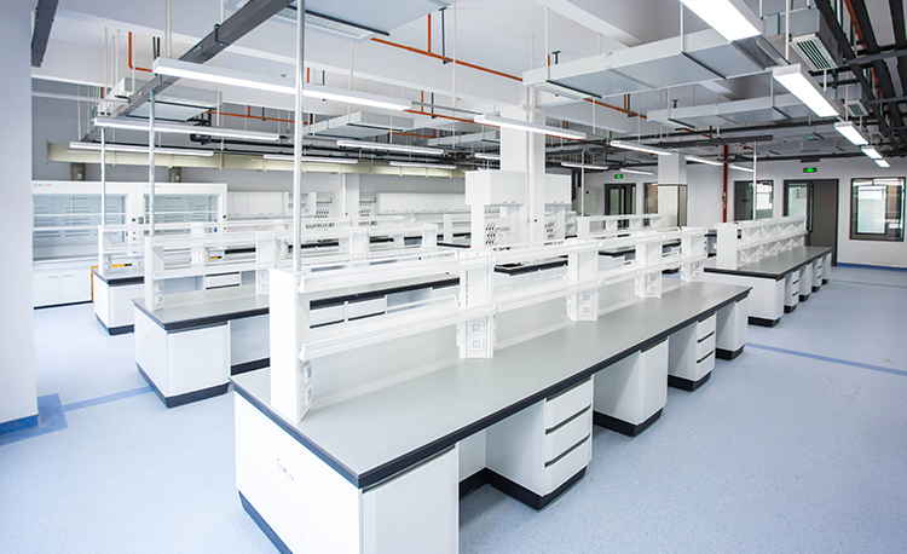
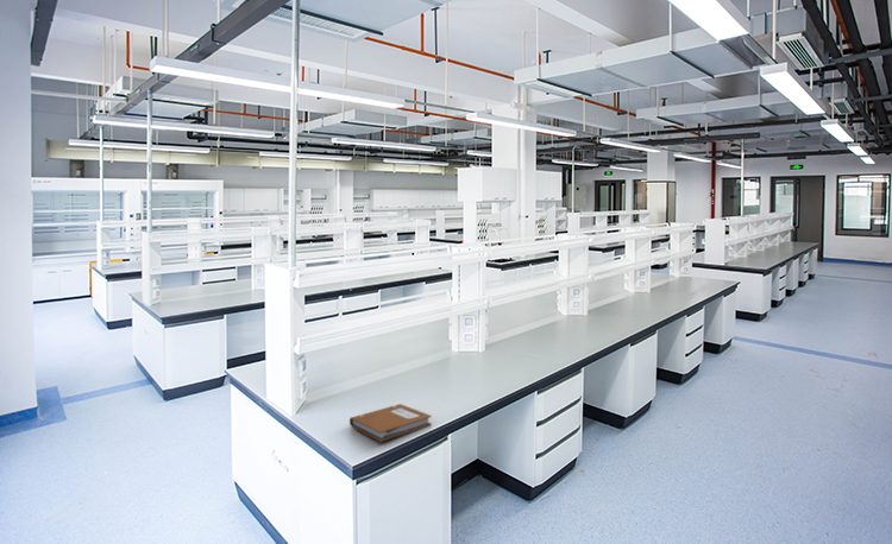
+ notebook (391, 419)
